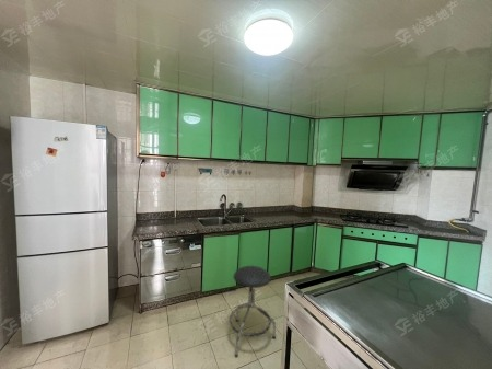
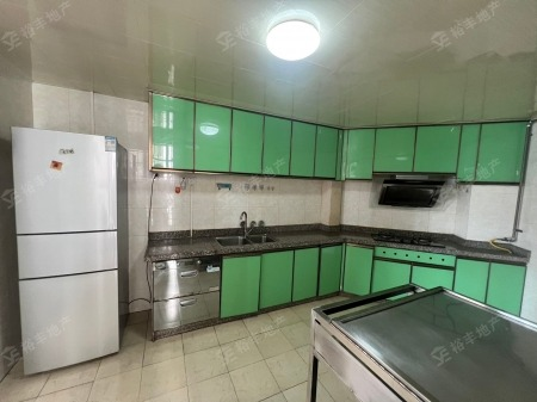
- stool (248, 301)
